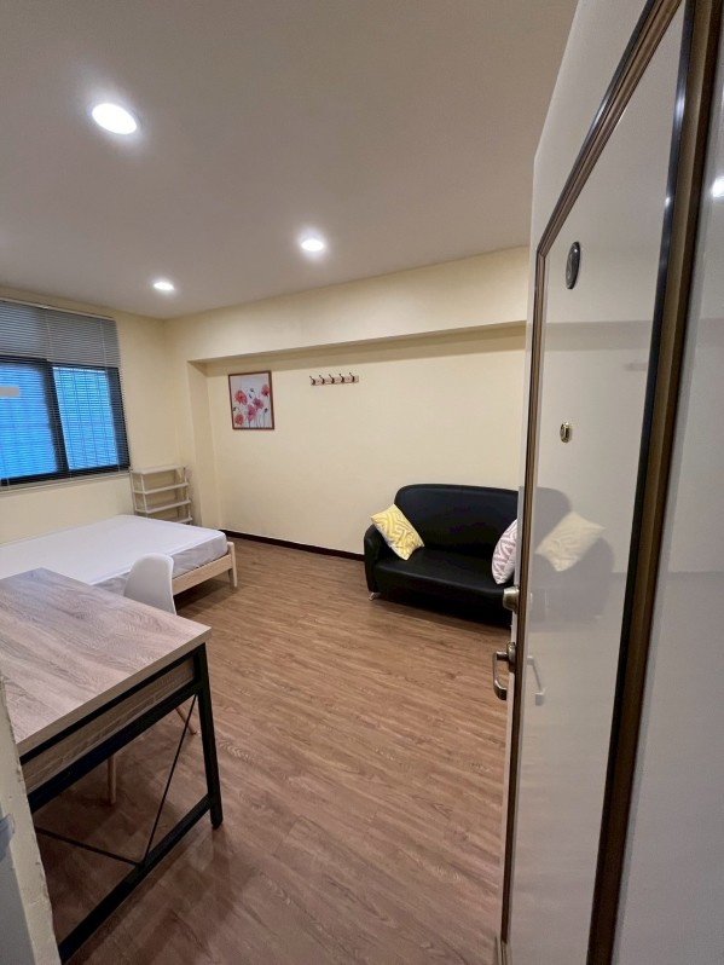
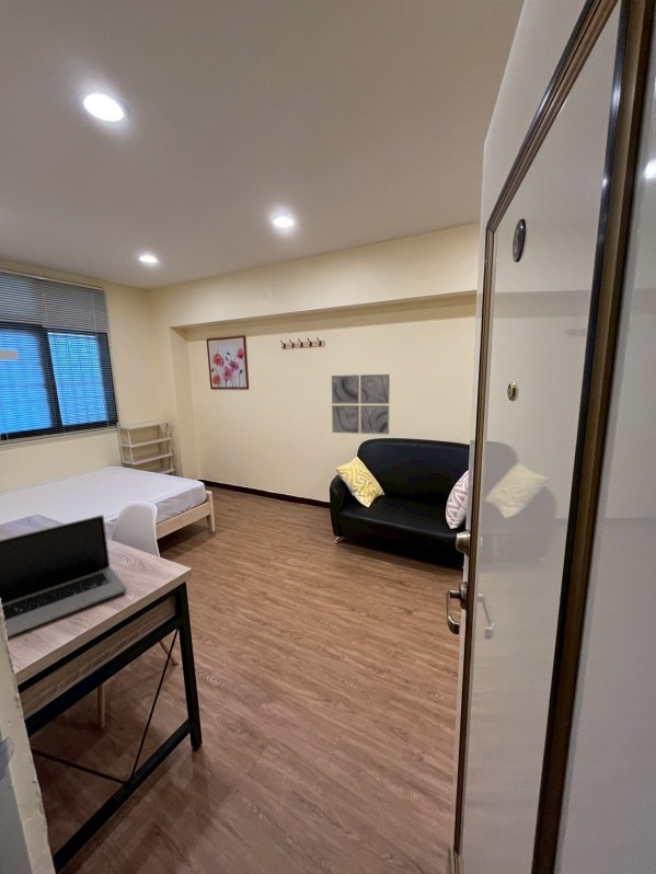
+ wall art (360, 403)
+ laptop (56, 570)
